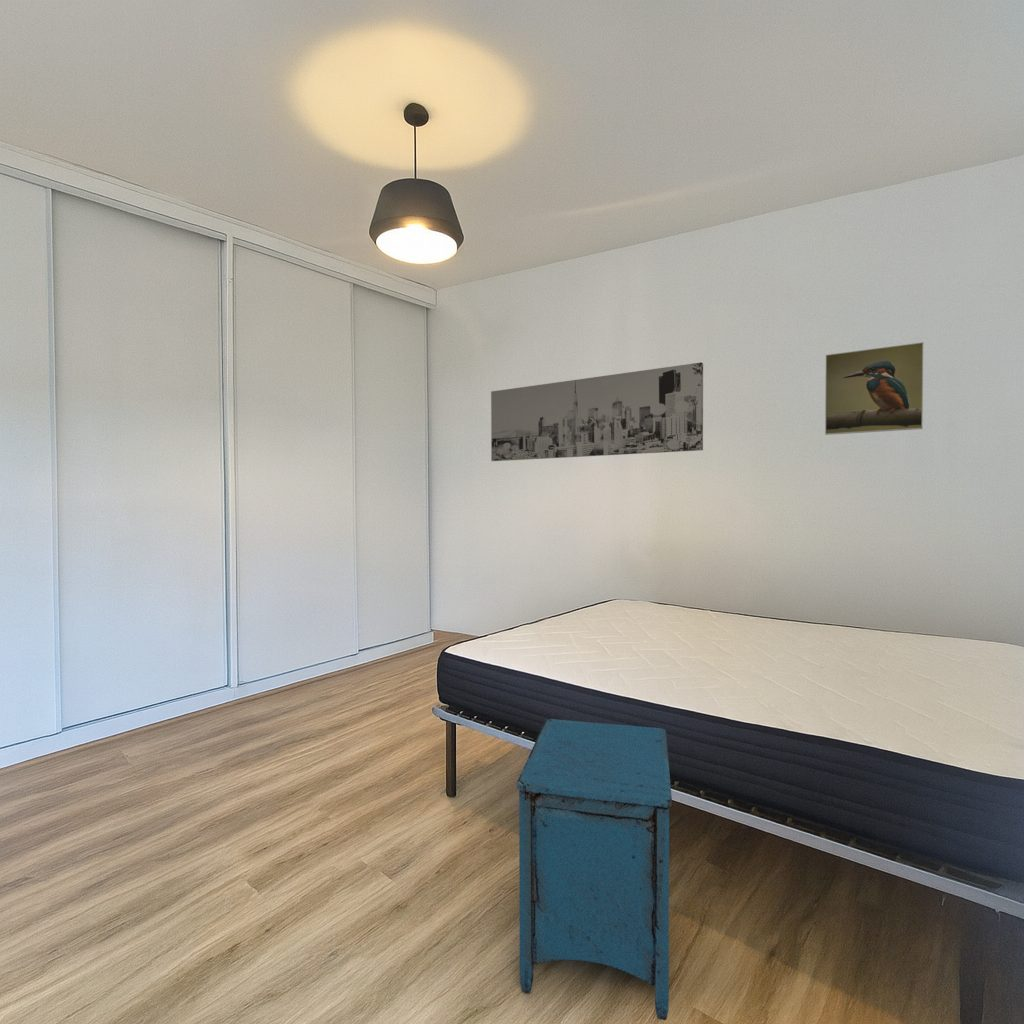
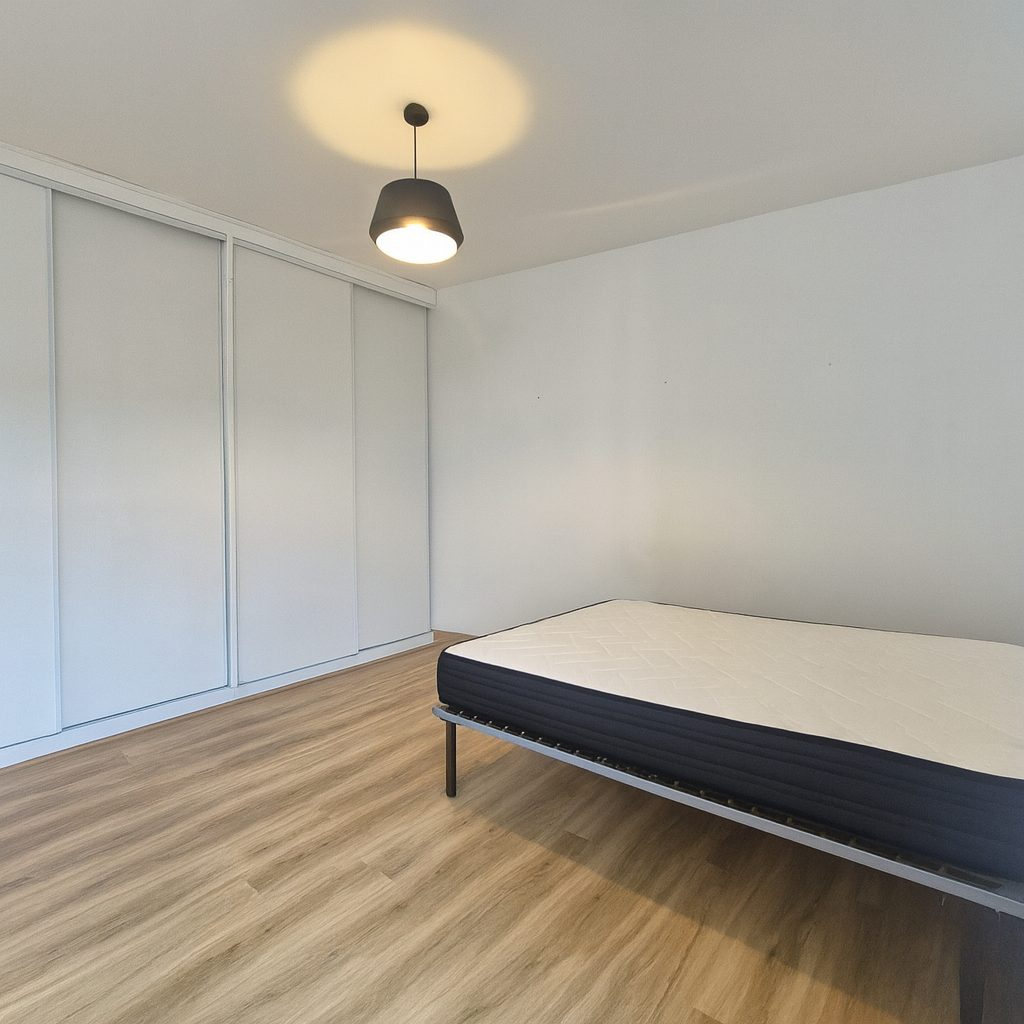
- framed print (872, 390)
- nightstand (598, 848)
- wall art (585, 417)
